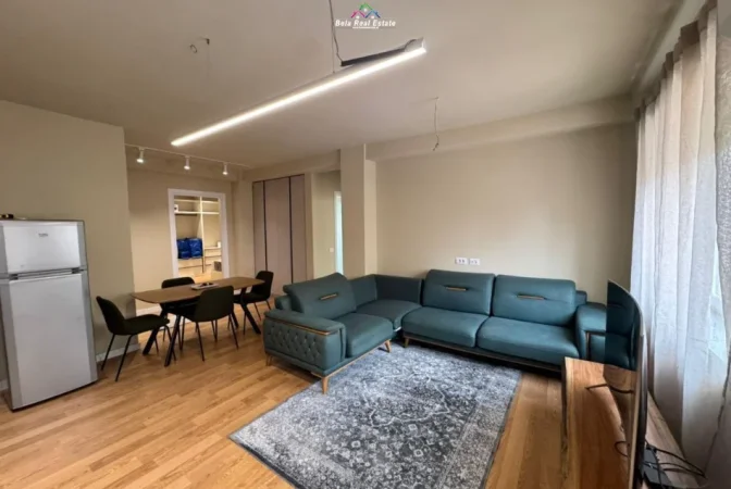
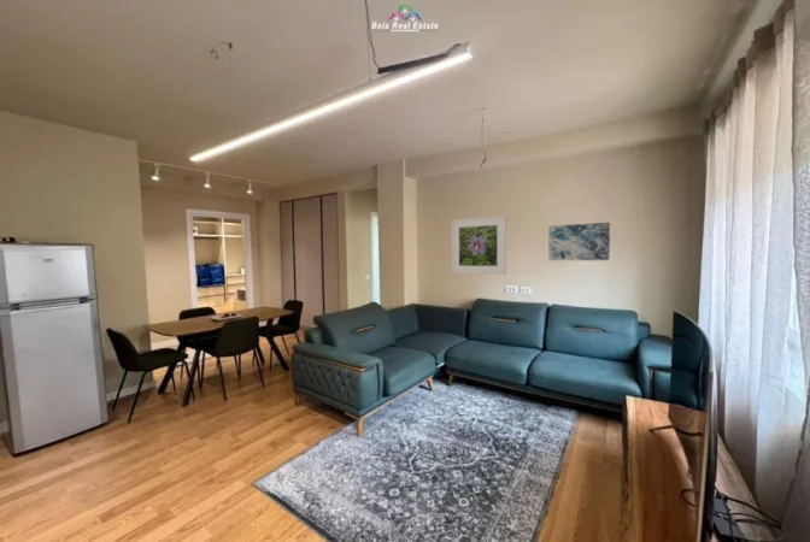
+ wall art (577, 242)
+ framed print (477, 246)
